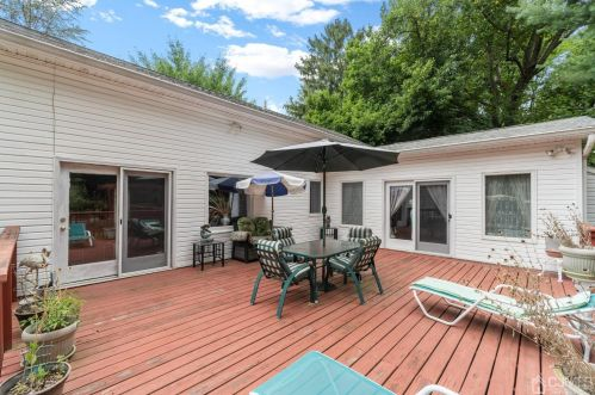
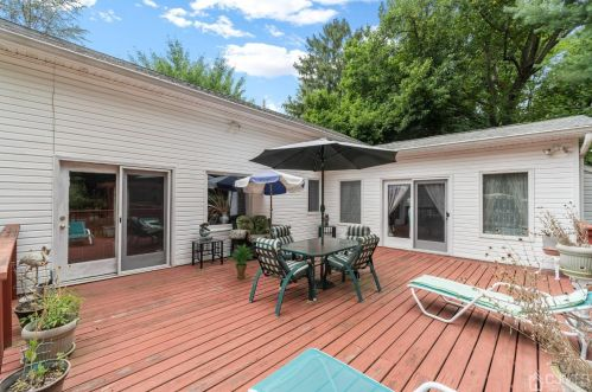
+ potted plant (241, 261)
